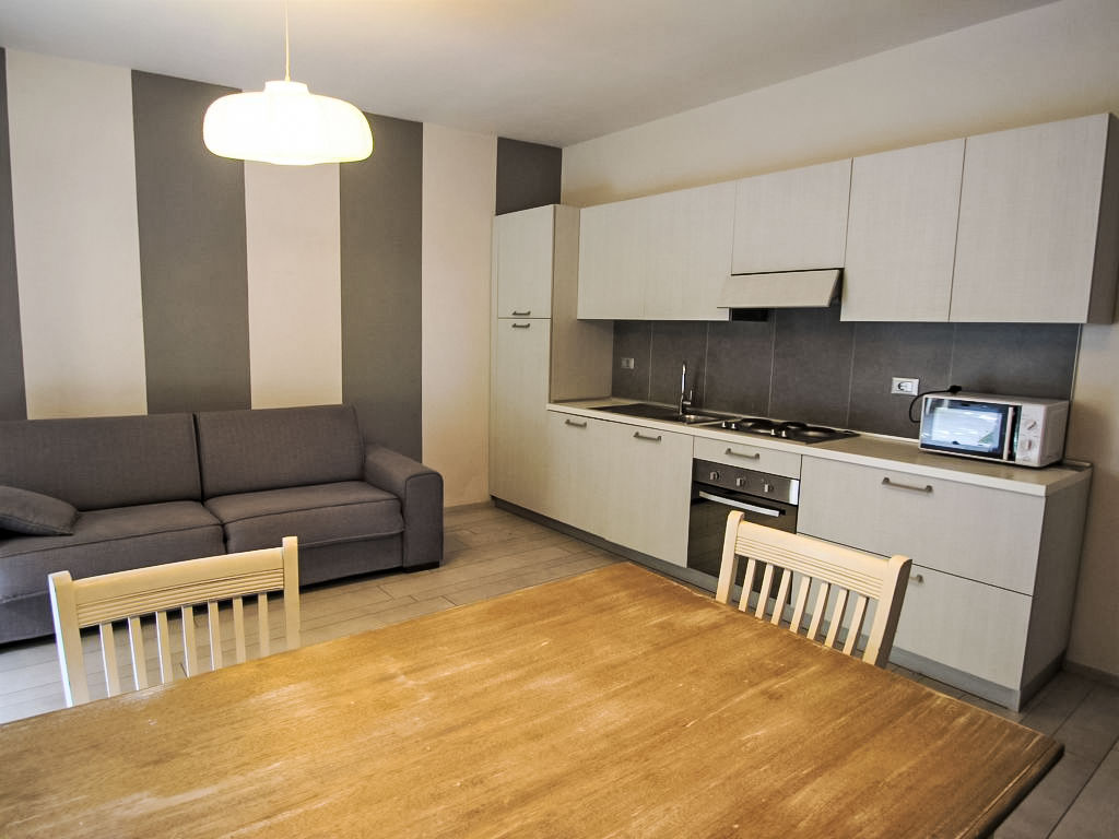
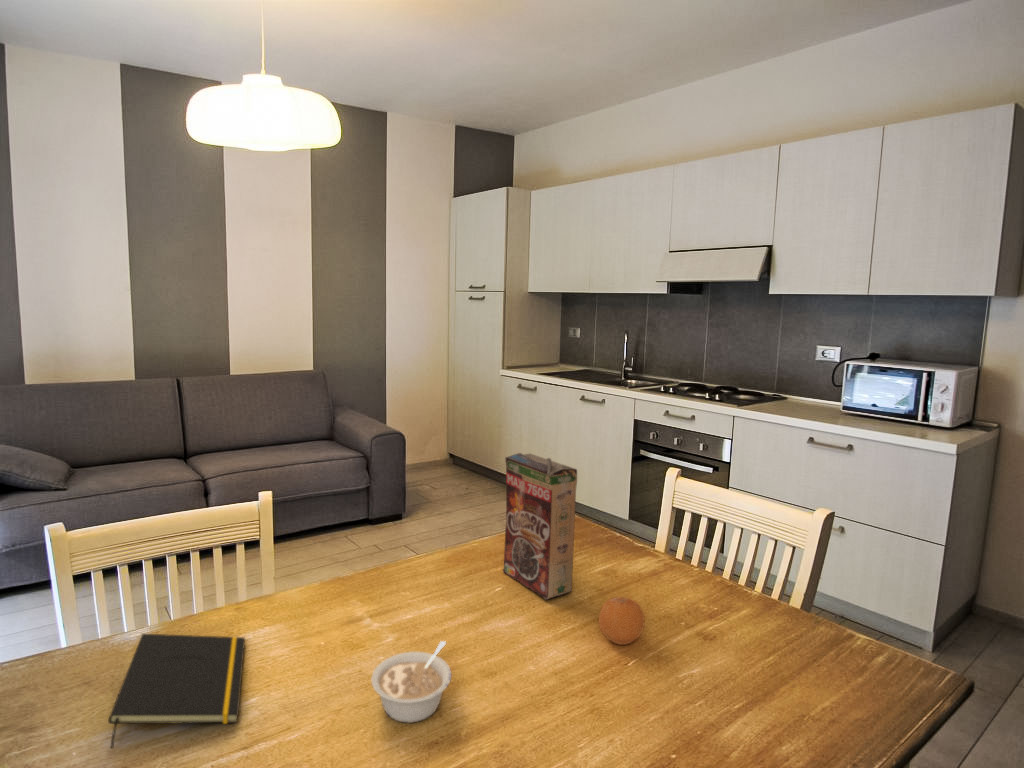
+ notepad (186, 674)
+ fruit (621, 620)
+ legume (411, 684)
+ cereal box (537, 517)
